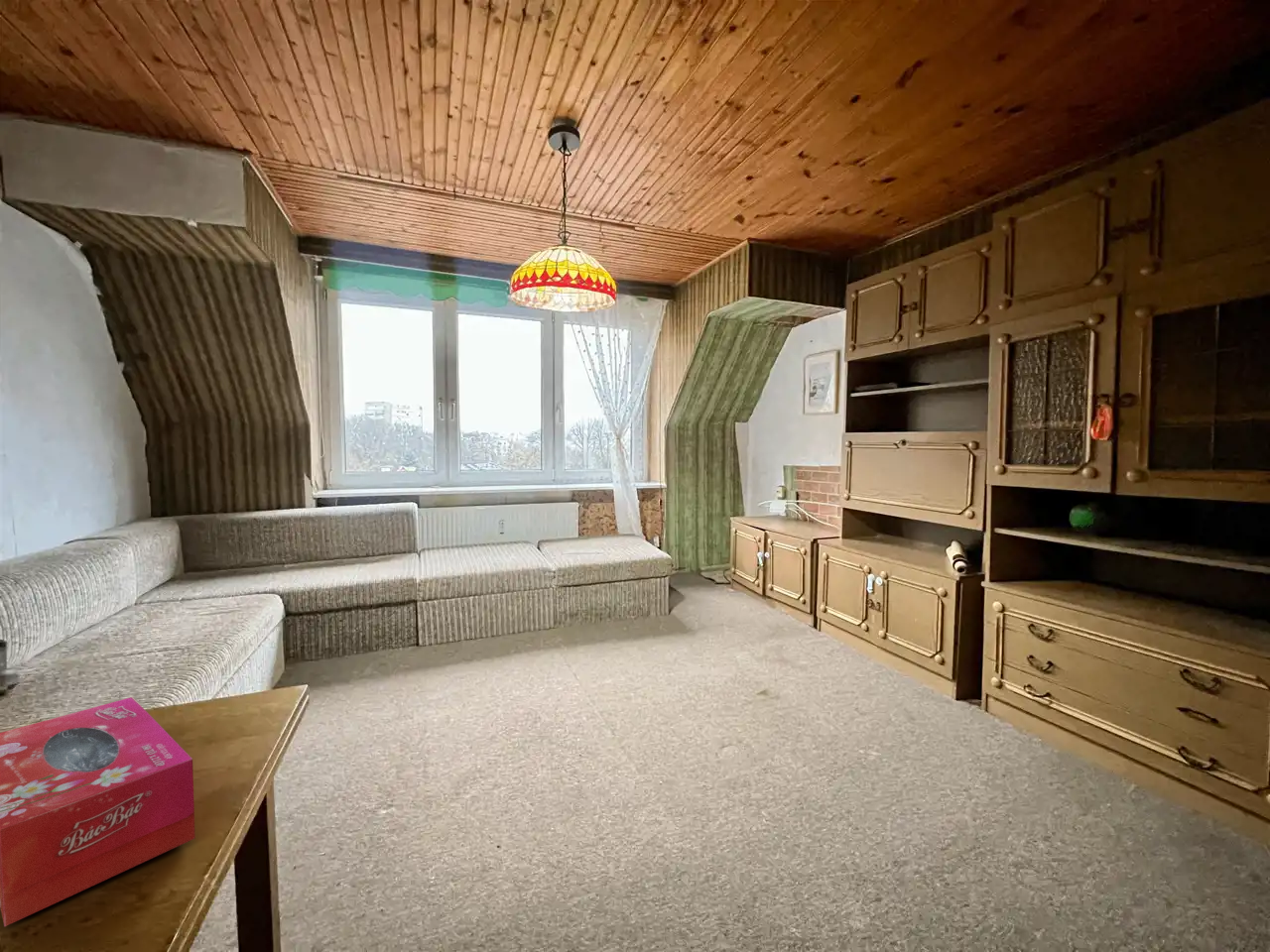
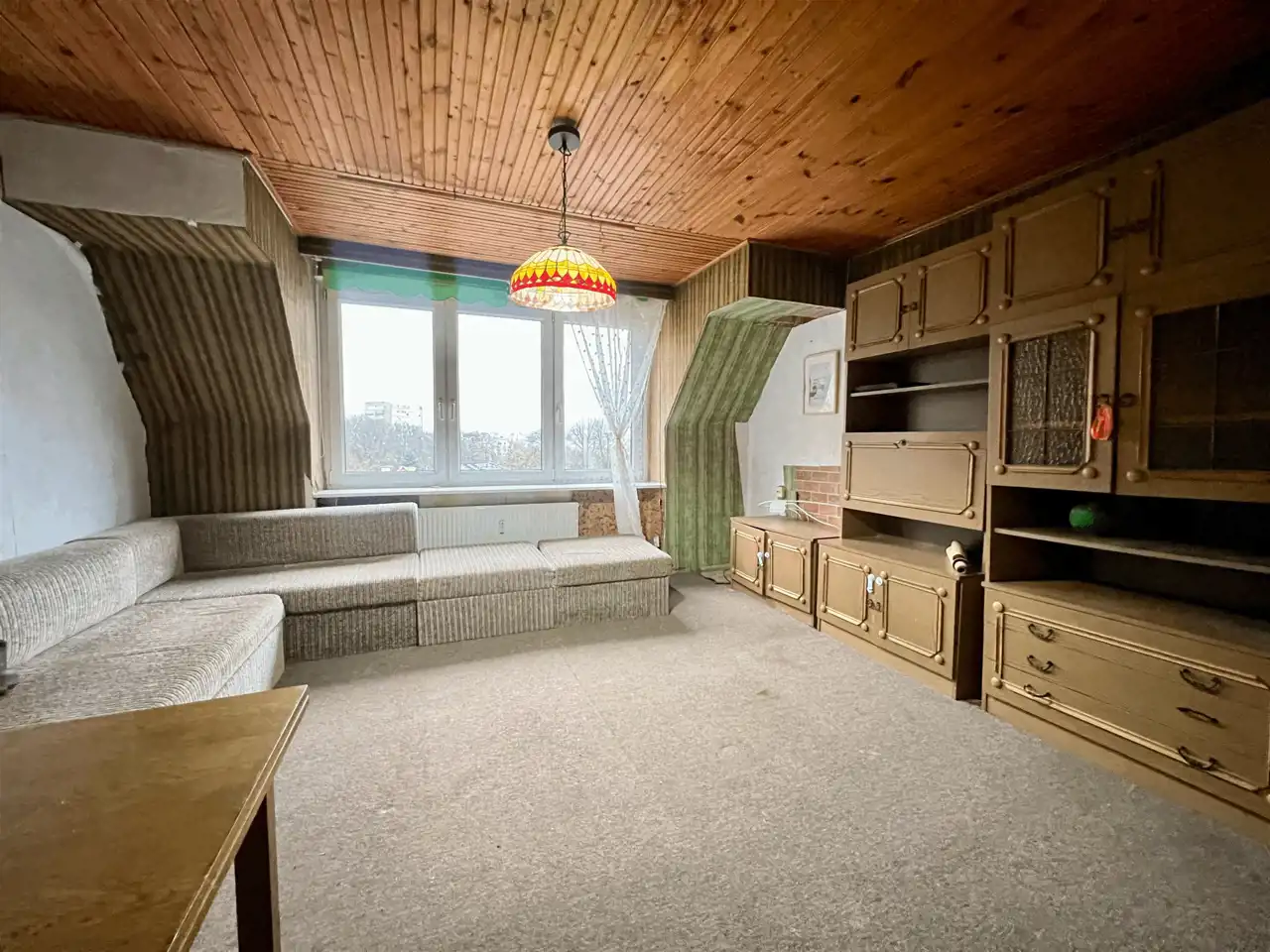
- tissue box (81, 786)
